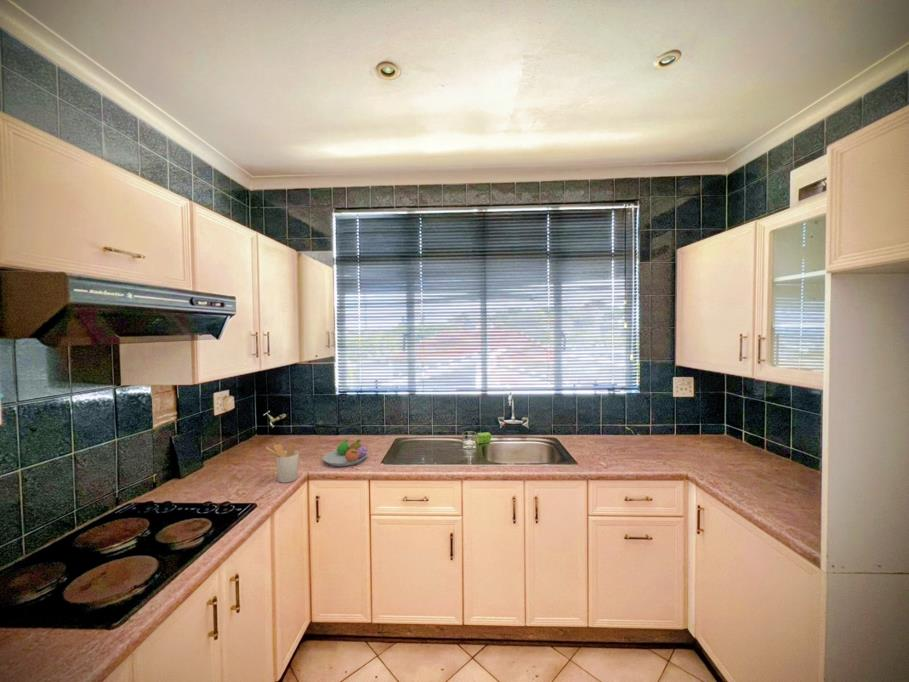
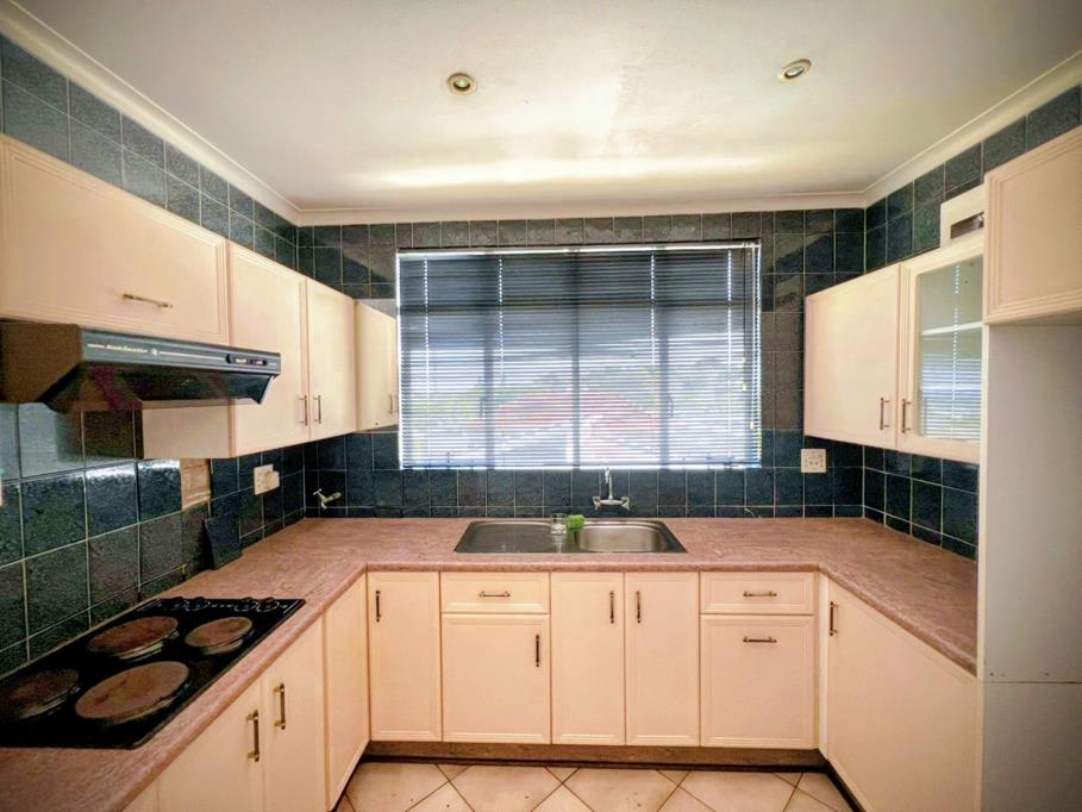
- utensil holder (282, 461)
- fruit bowl (346, 450)
